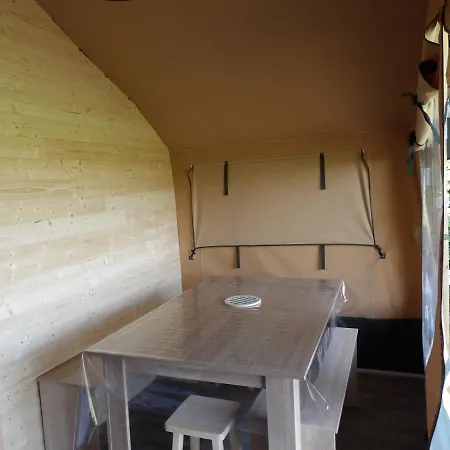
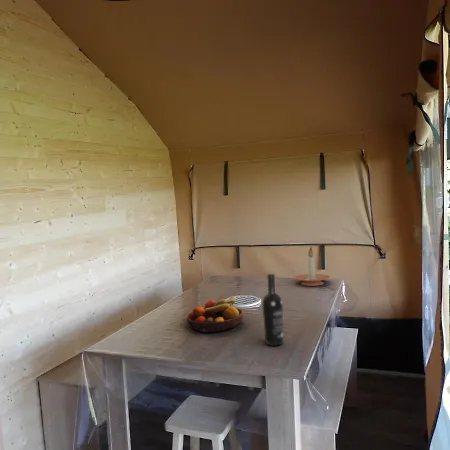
+ fruit bowl (214, 311)
+ candle holder (311, 264)
+ wine bottle (272, 308)
